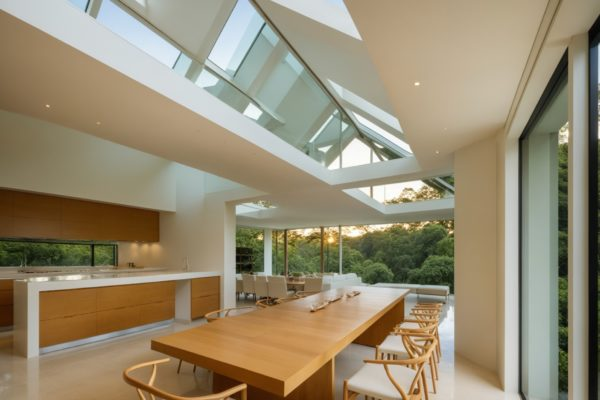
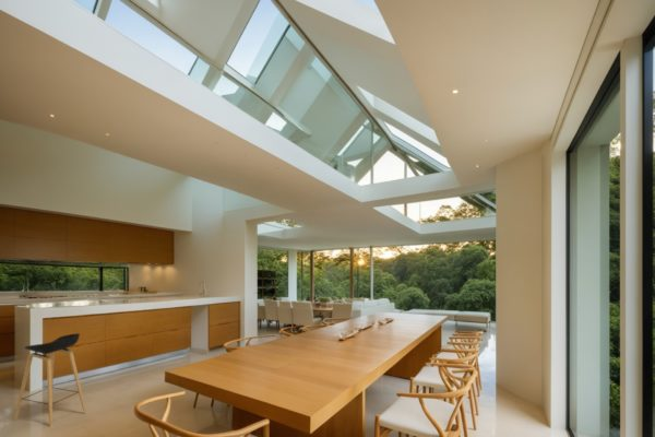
+ stool (51, 376)
